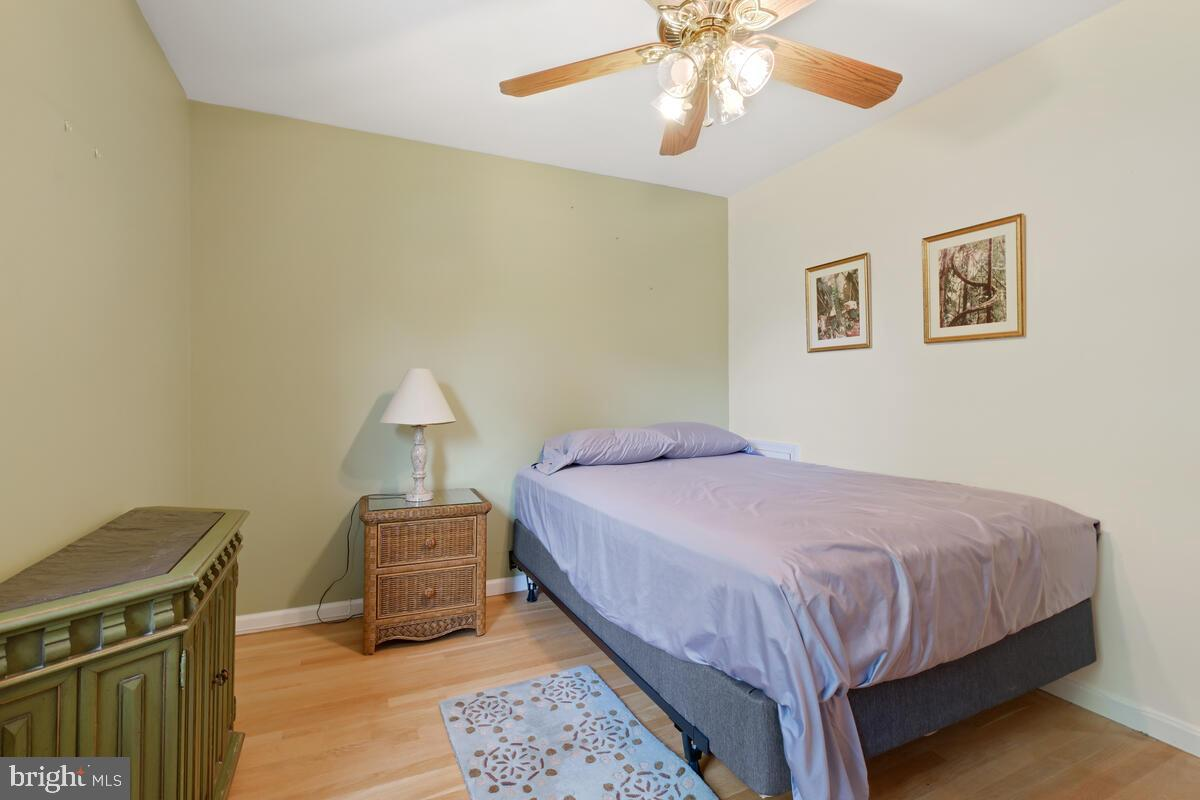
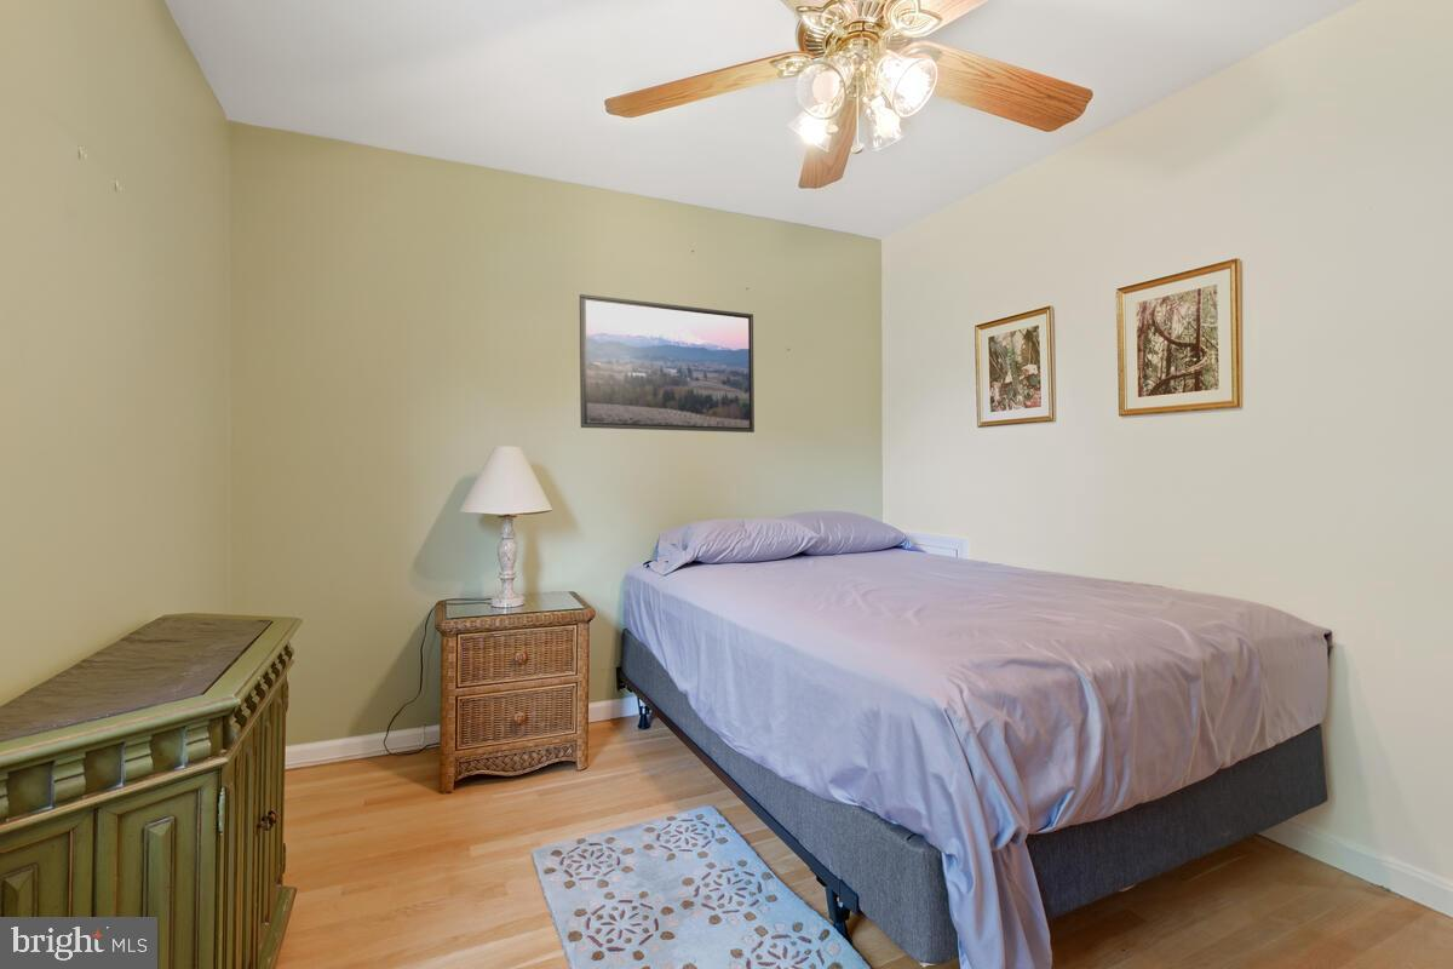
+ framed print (671, 367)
